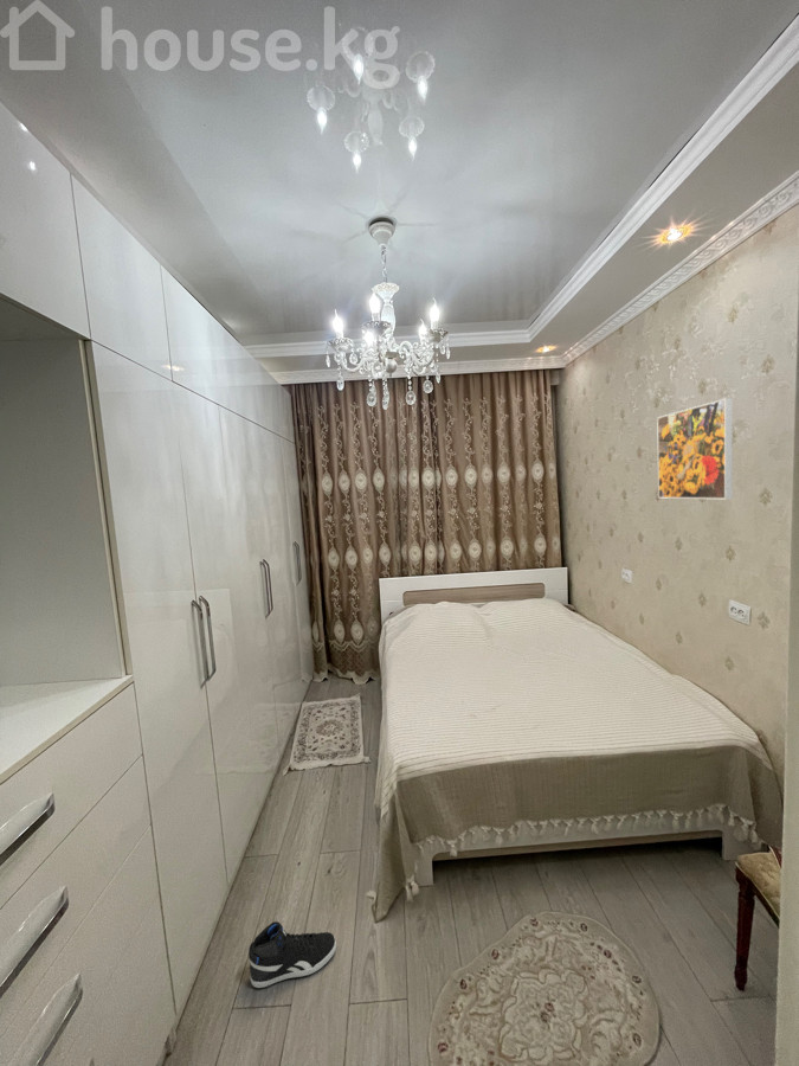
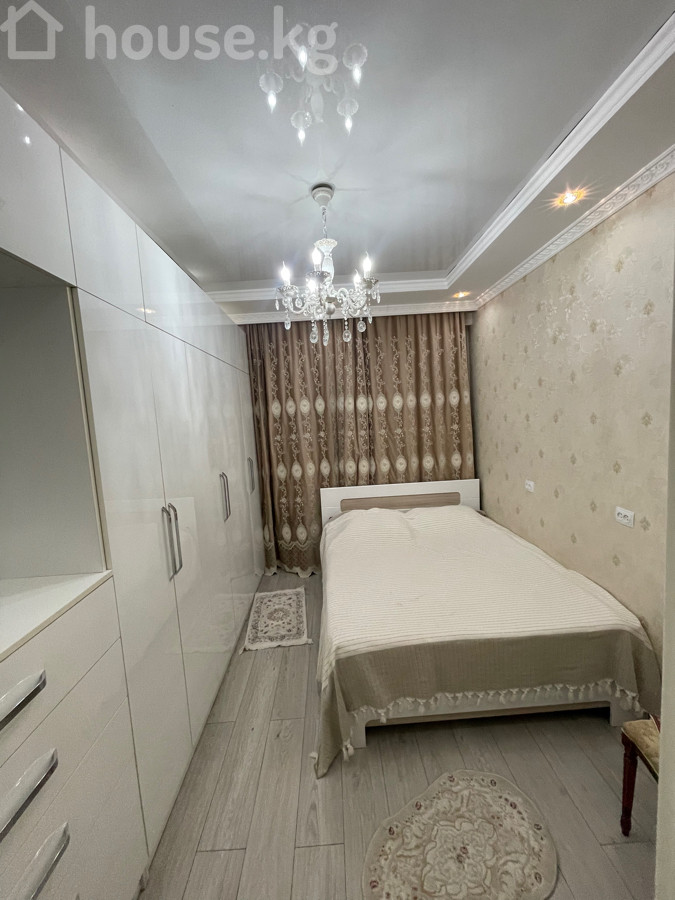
- sneaker (292, 944)
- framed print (690, 454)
